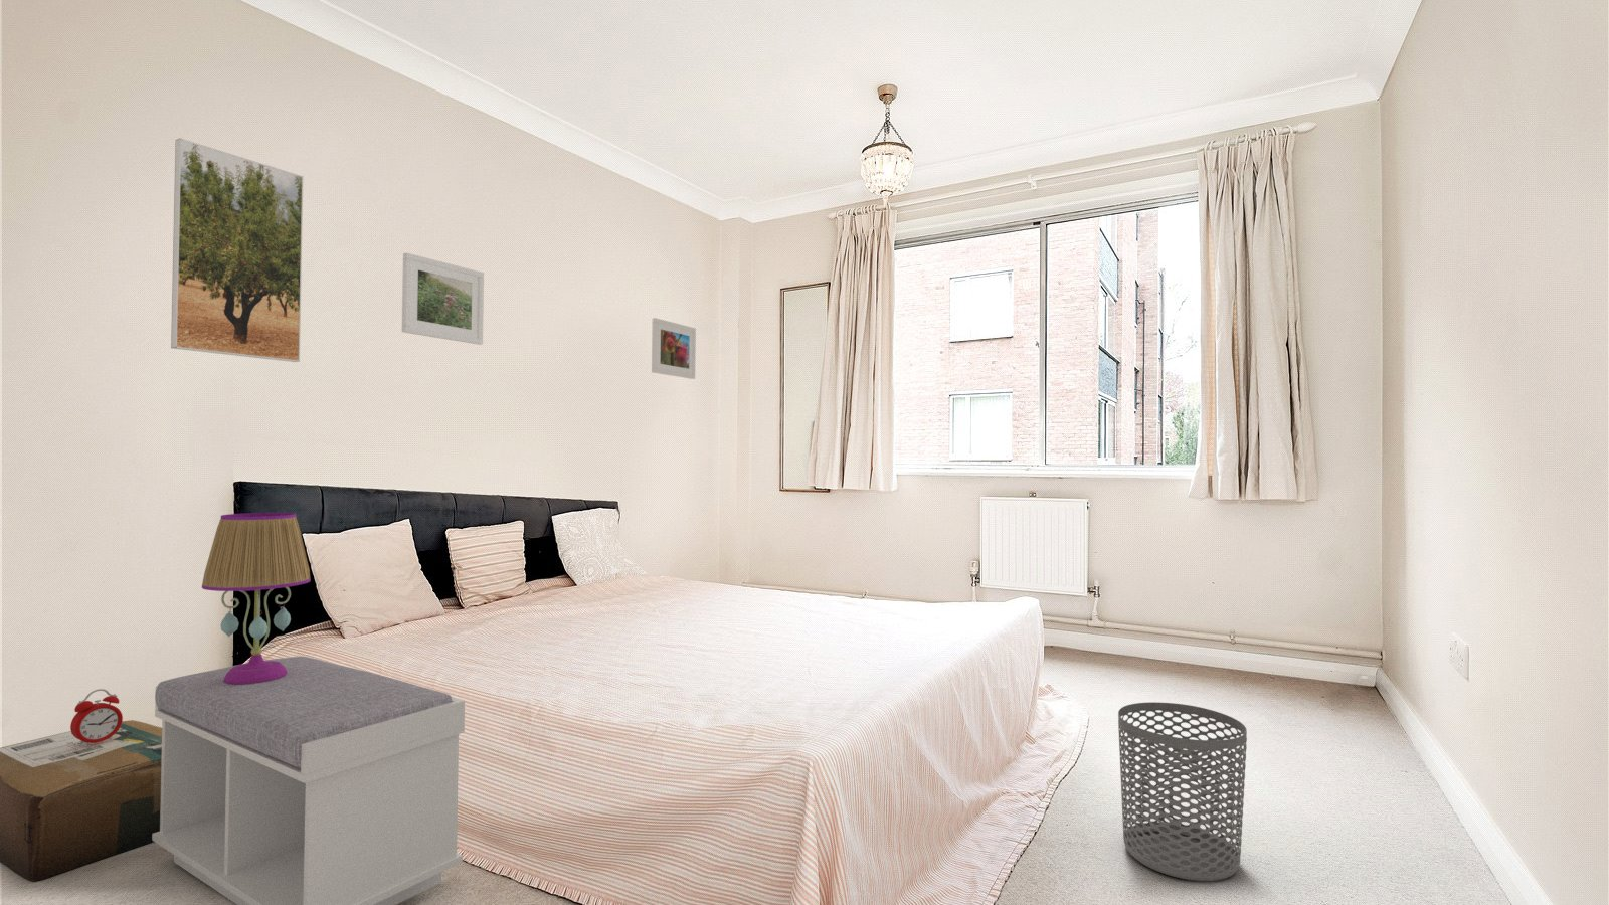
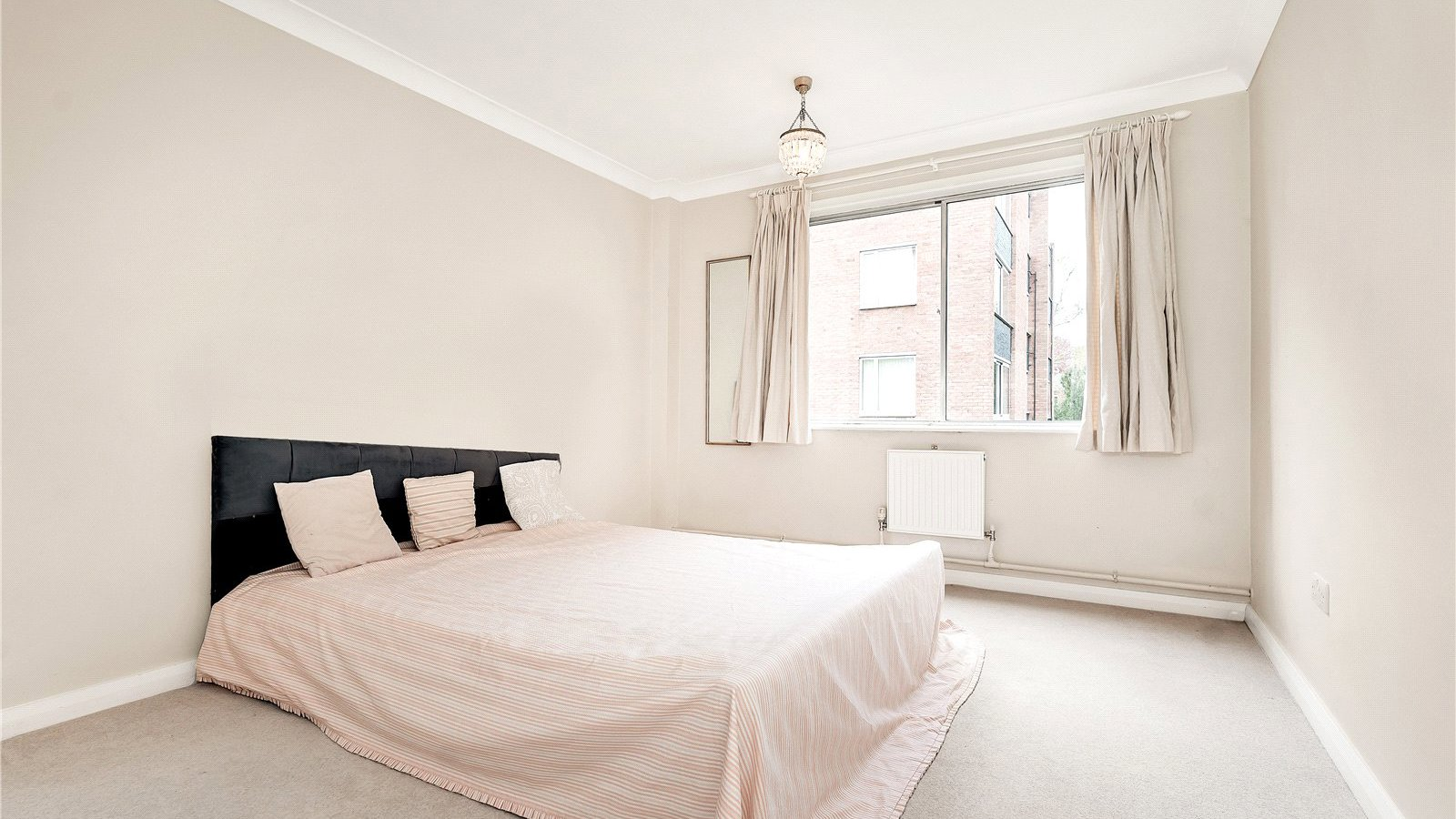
- table lamp (257, 596)
- waste bin (1179, 788)
- bench (302, 777)
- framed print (240, 256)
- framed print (444, 301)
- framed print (674, 349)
- alarm clock (96, 715)
- cardboard box (90, 788)
